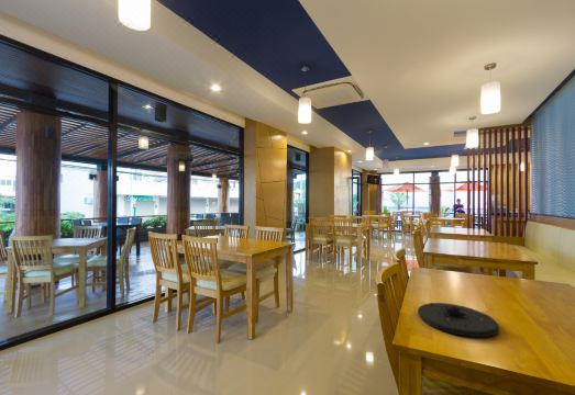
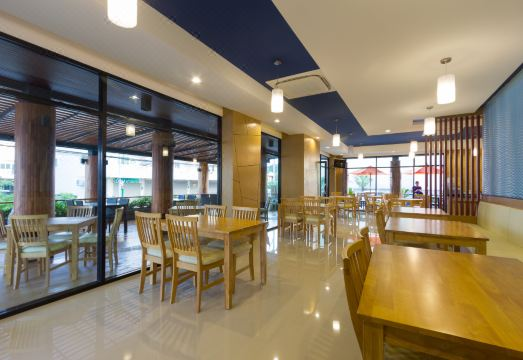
- plate (455, 313)
